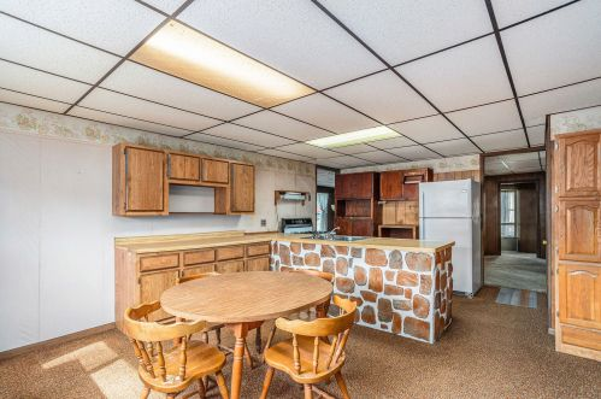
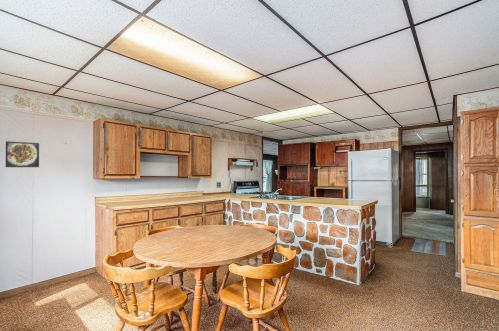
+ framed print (22, 154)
